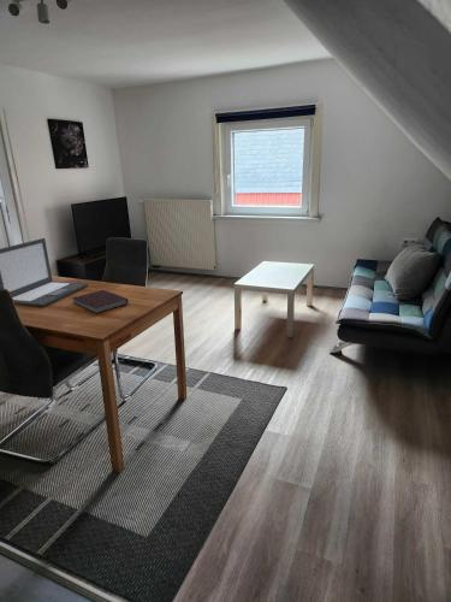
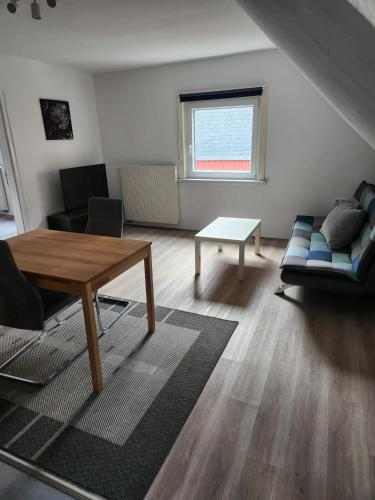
- notebook (100, 300)
- laptop (42, 270)
